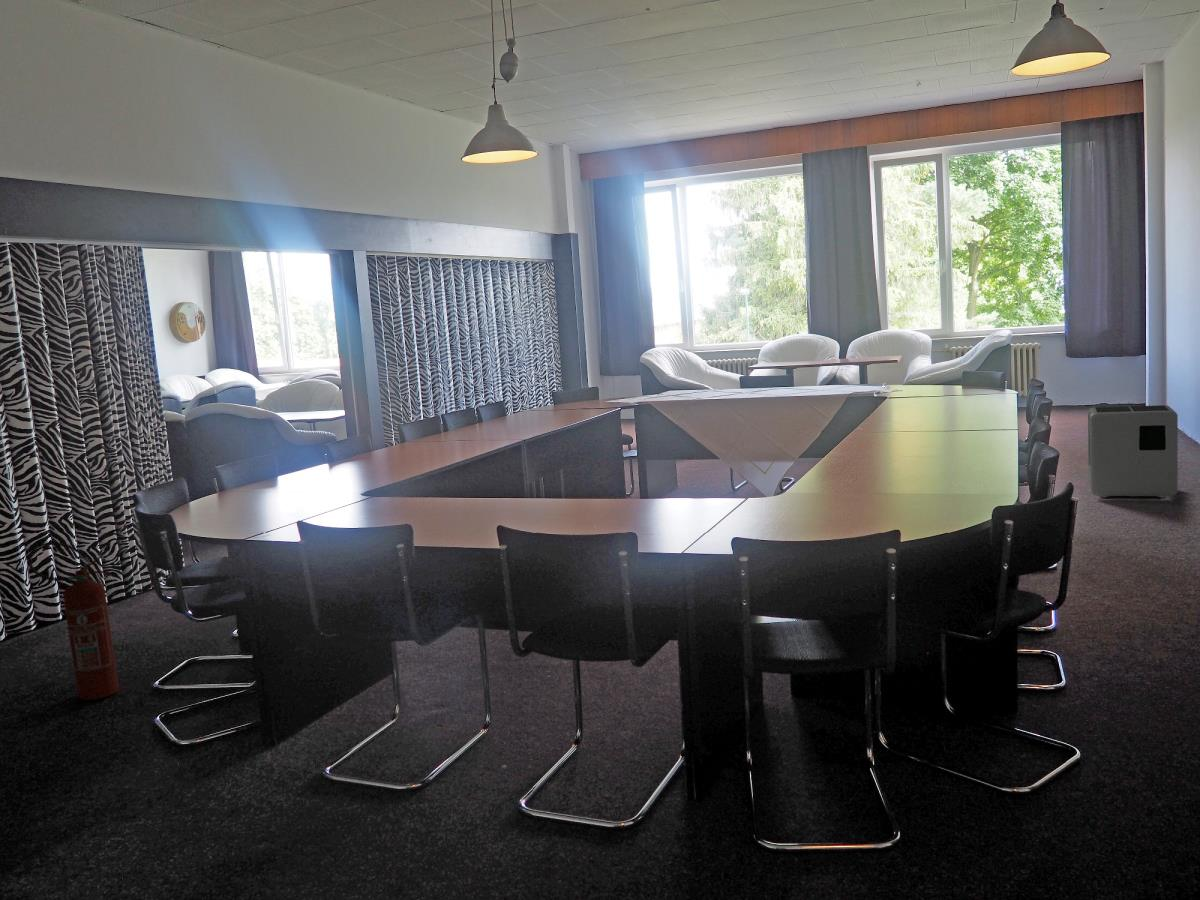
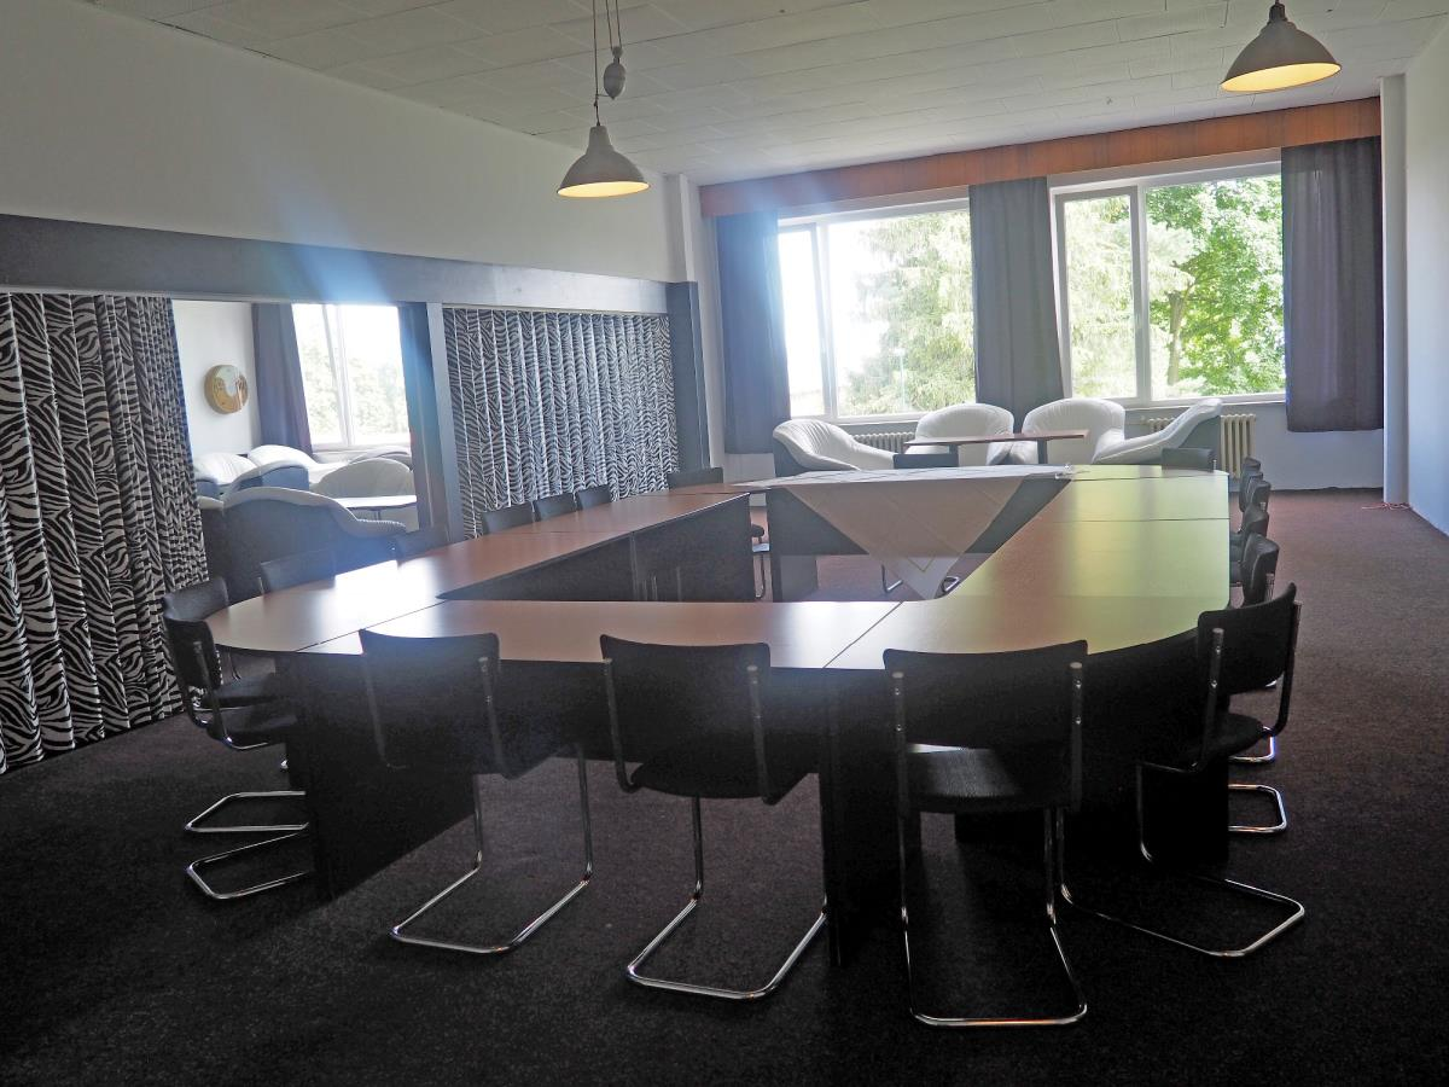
- fire extinguisher (76, 618)
- air purifier (1131, 451)
